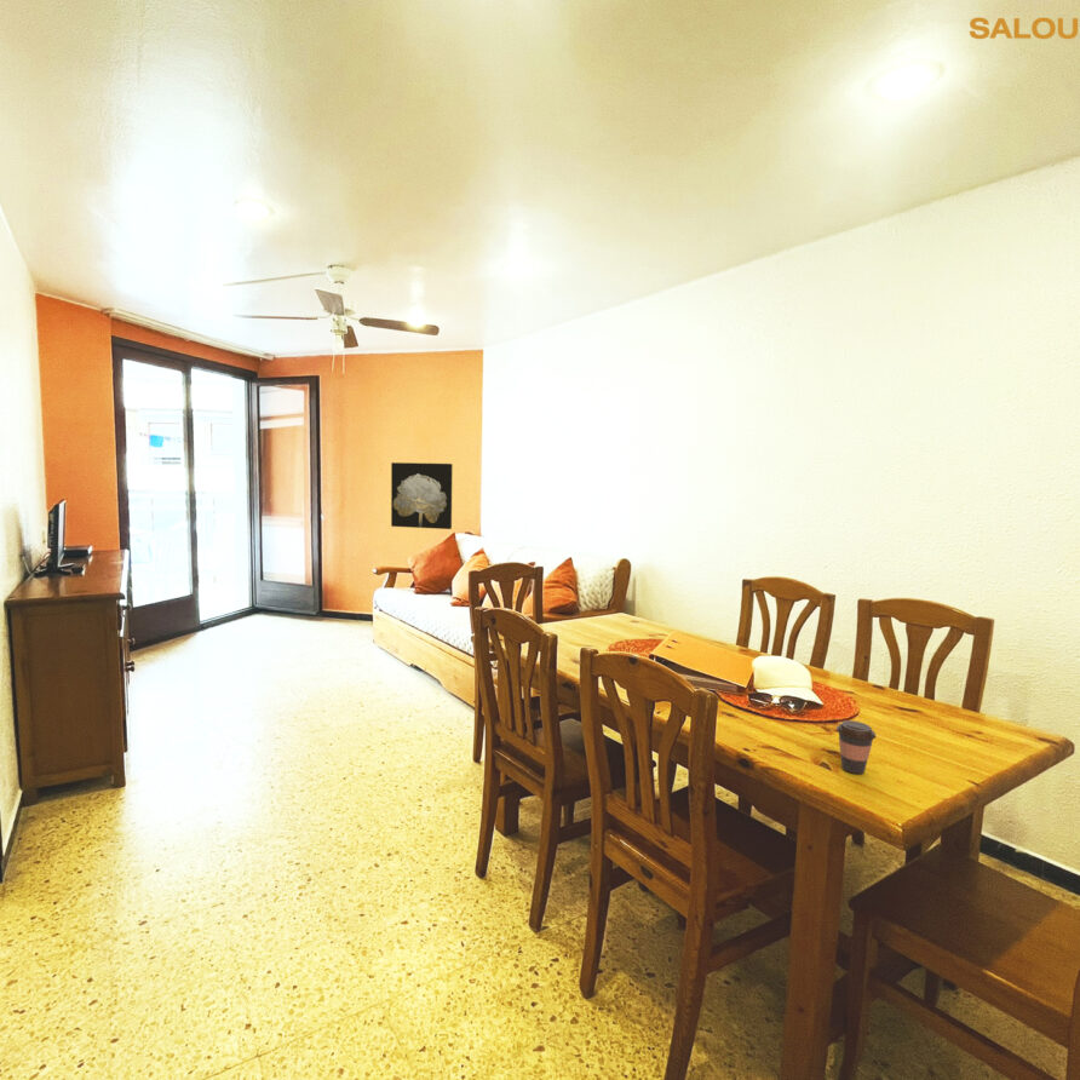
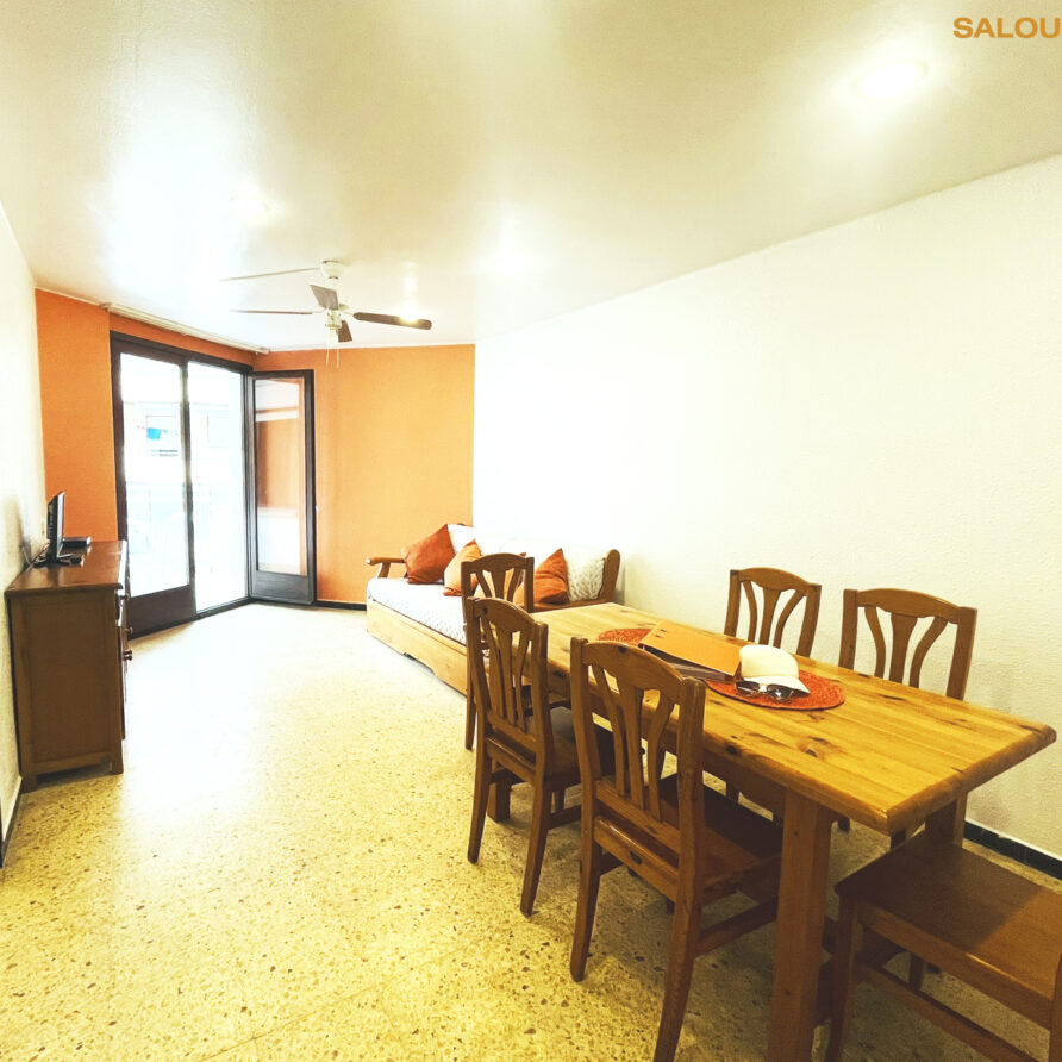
- wall art (421, 495)
- coffee cup (854, 747)
